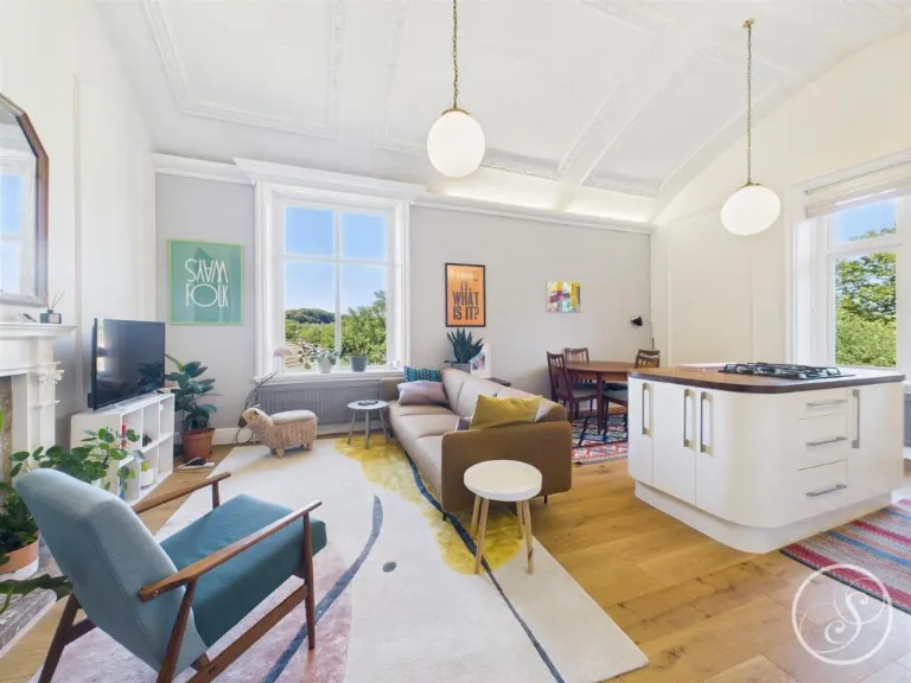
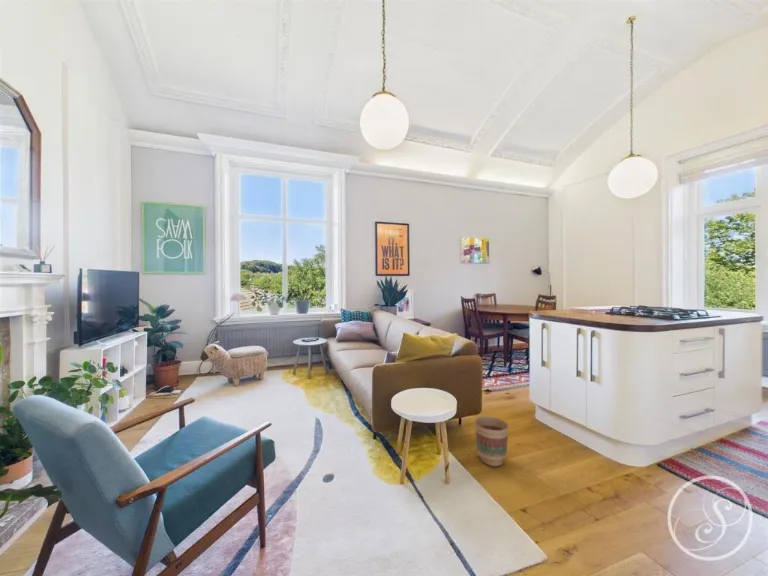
+ flower pot (491, 441)
